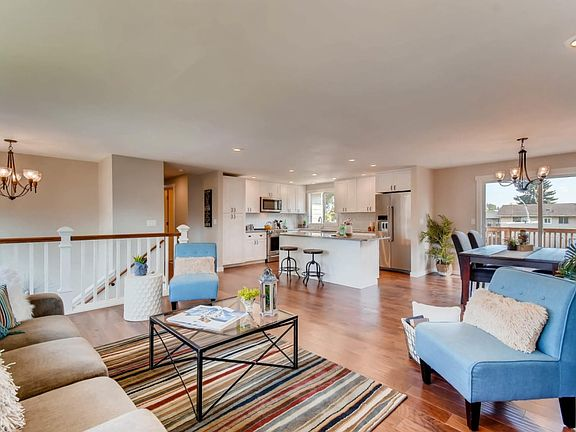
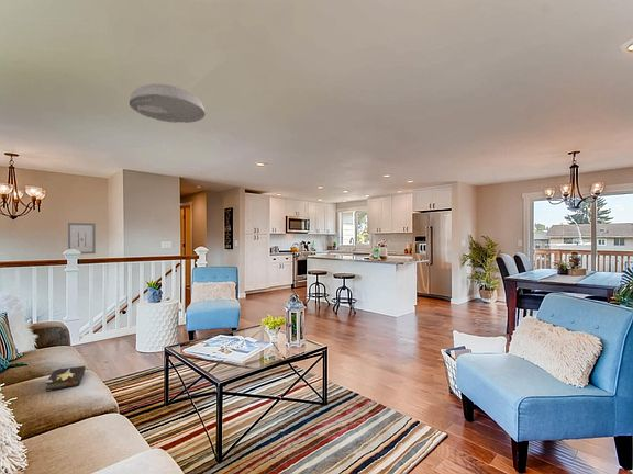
+ wall art (81, 238)
+ ceiling light (168, 102)
+ hardback book (66, 376)
